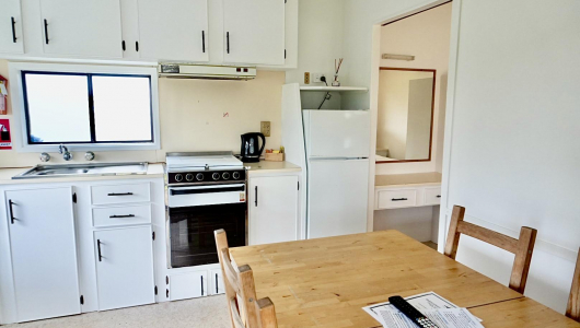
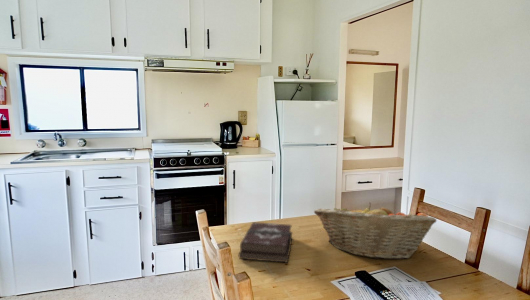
+ fruit basket (371, 224)
+ hardback book (267, 240)
